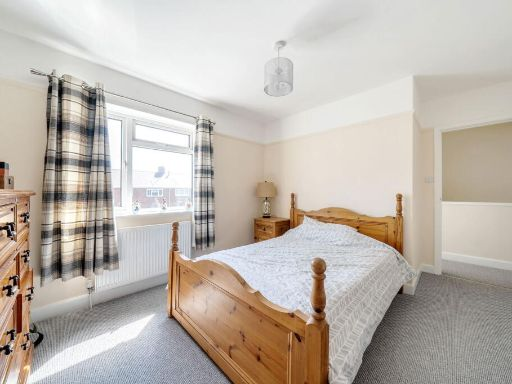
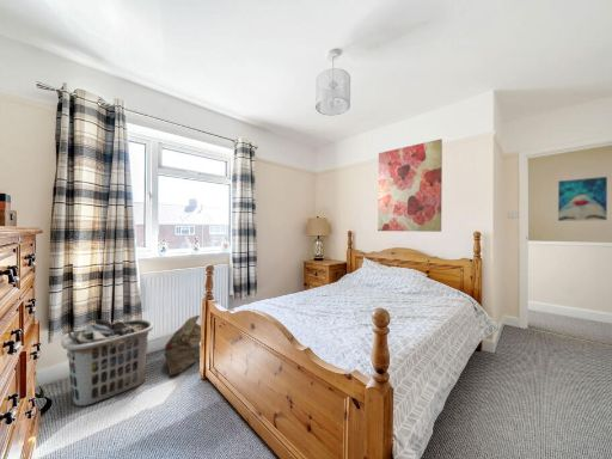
+ wall art (581, 200)
+ bag (186, 341)
+ wall art (406, 189)
+ clothes hamper (110, 354)
